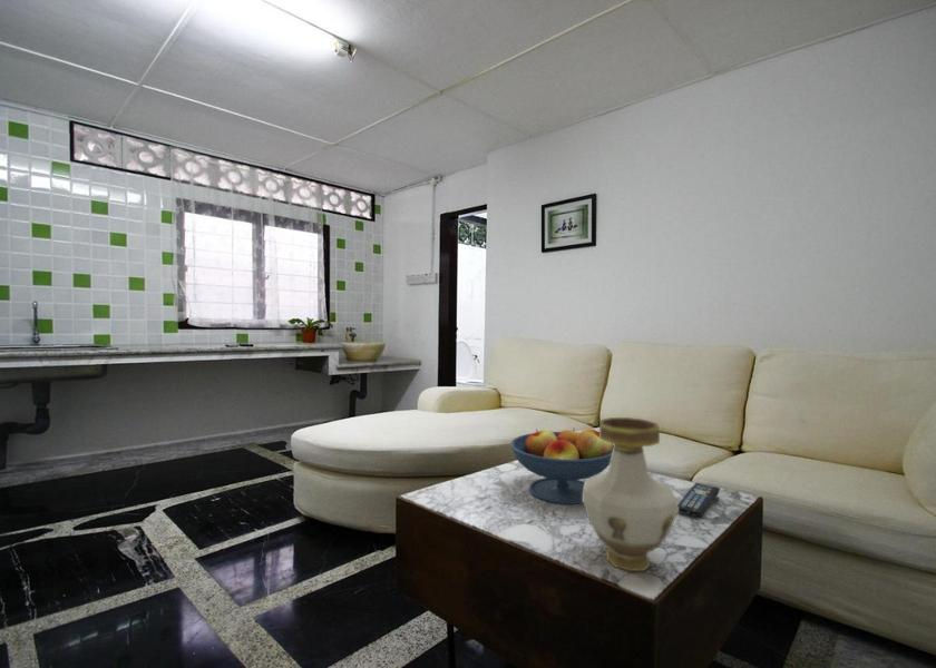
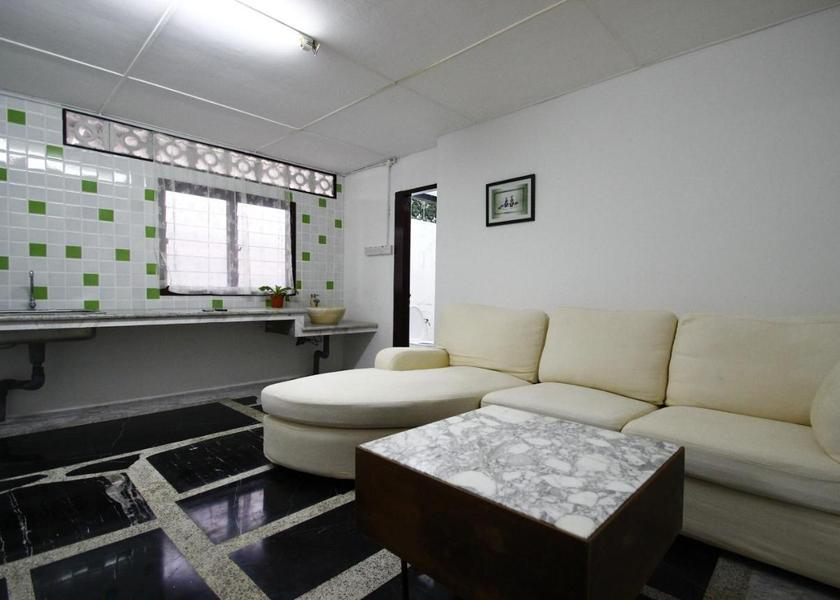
- remote control (699, 498)
- fruit bowl (562, 459)
- vase (627, 491)
